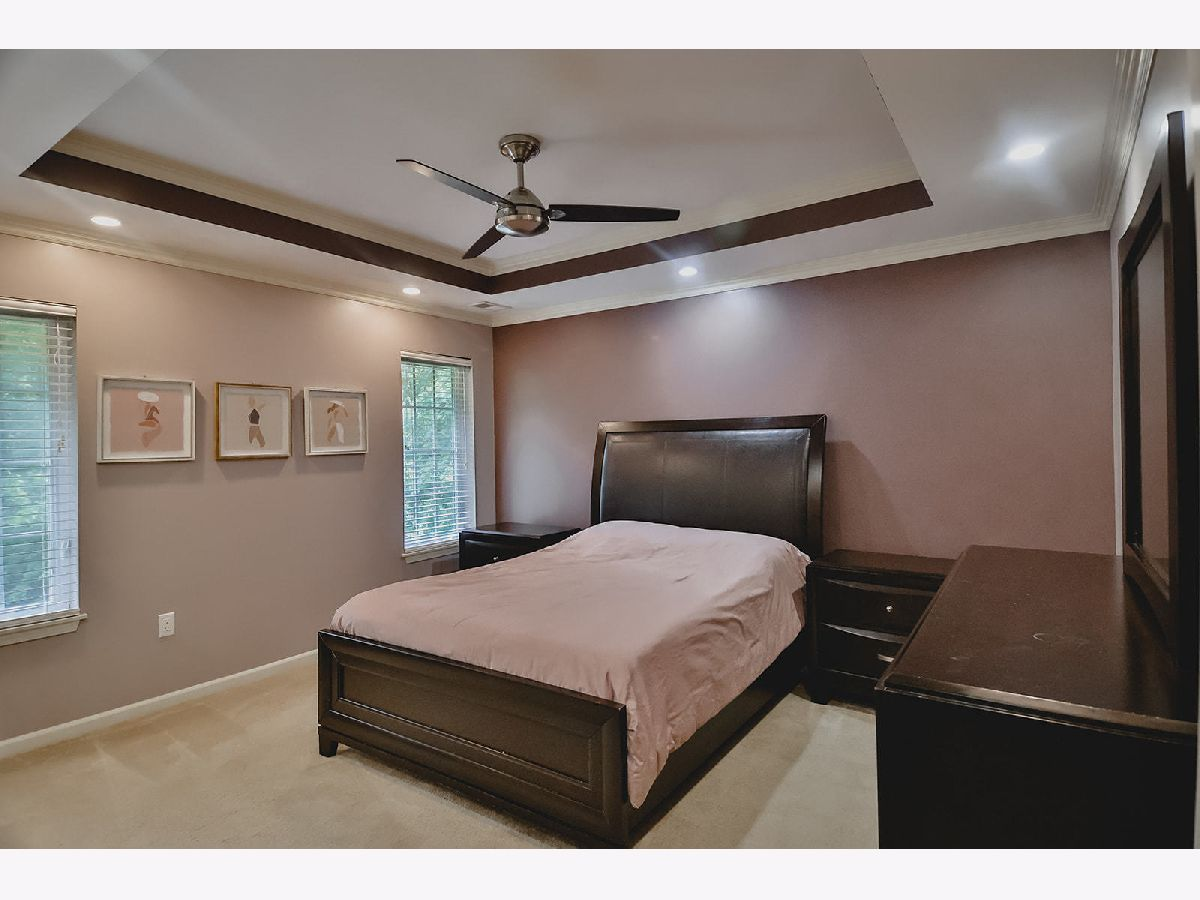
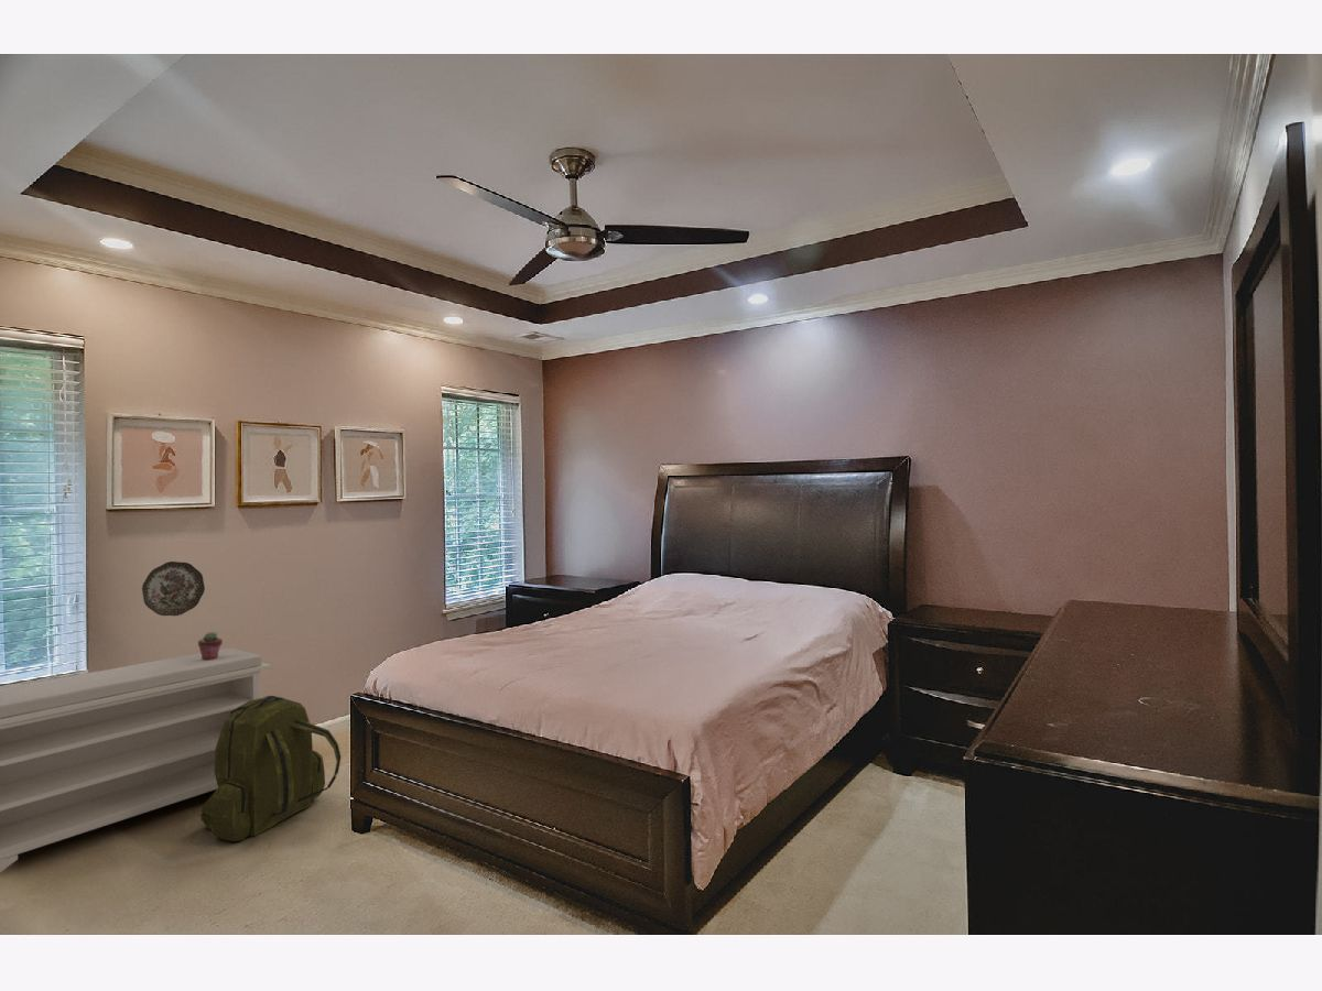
+ bench (126, 744)
+ potted succulent (209, 644)
+ decorative plate (173, 588)
+ backpack (273, 758)
